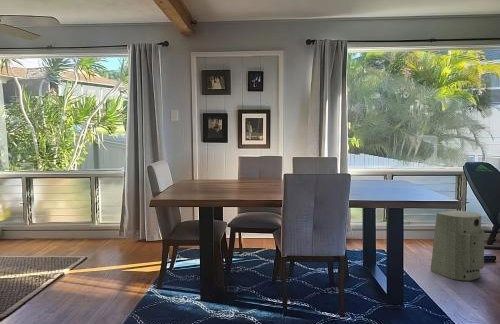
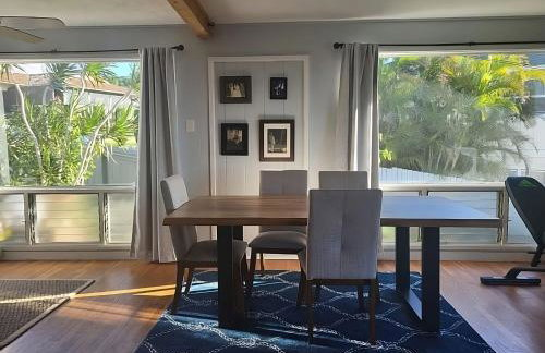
- fan (459, 244)
